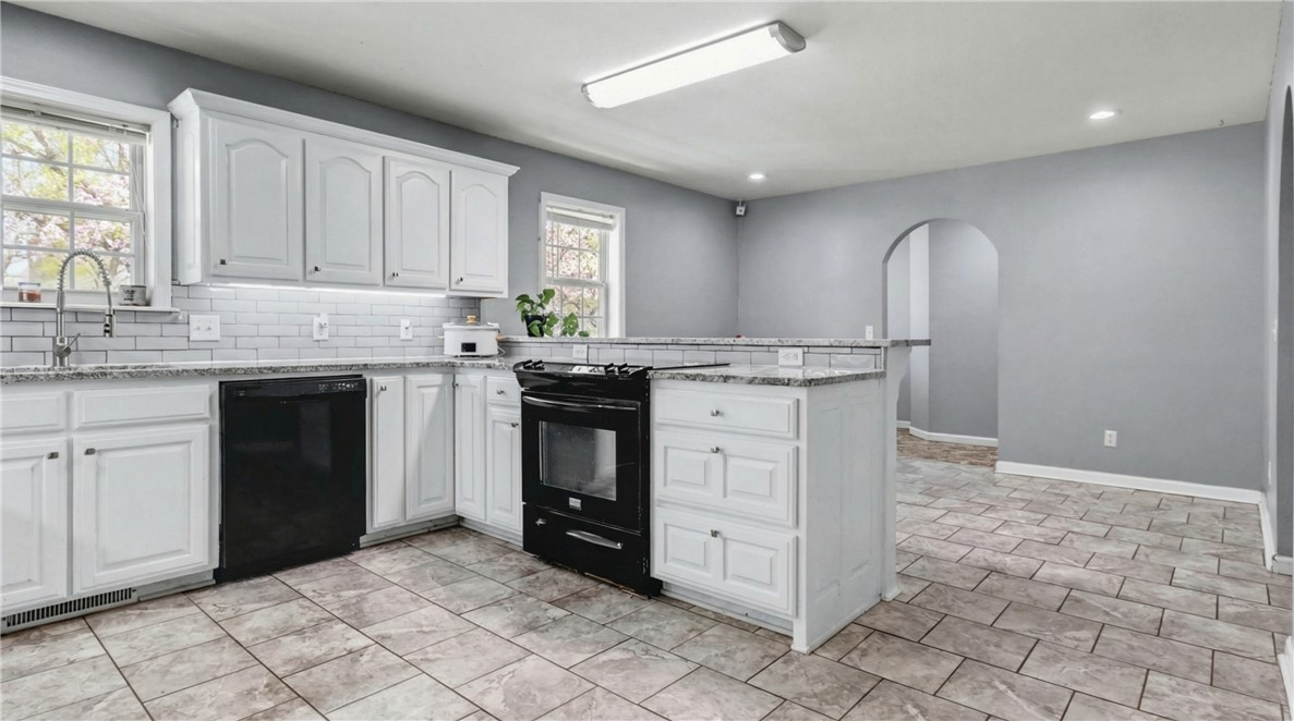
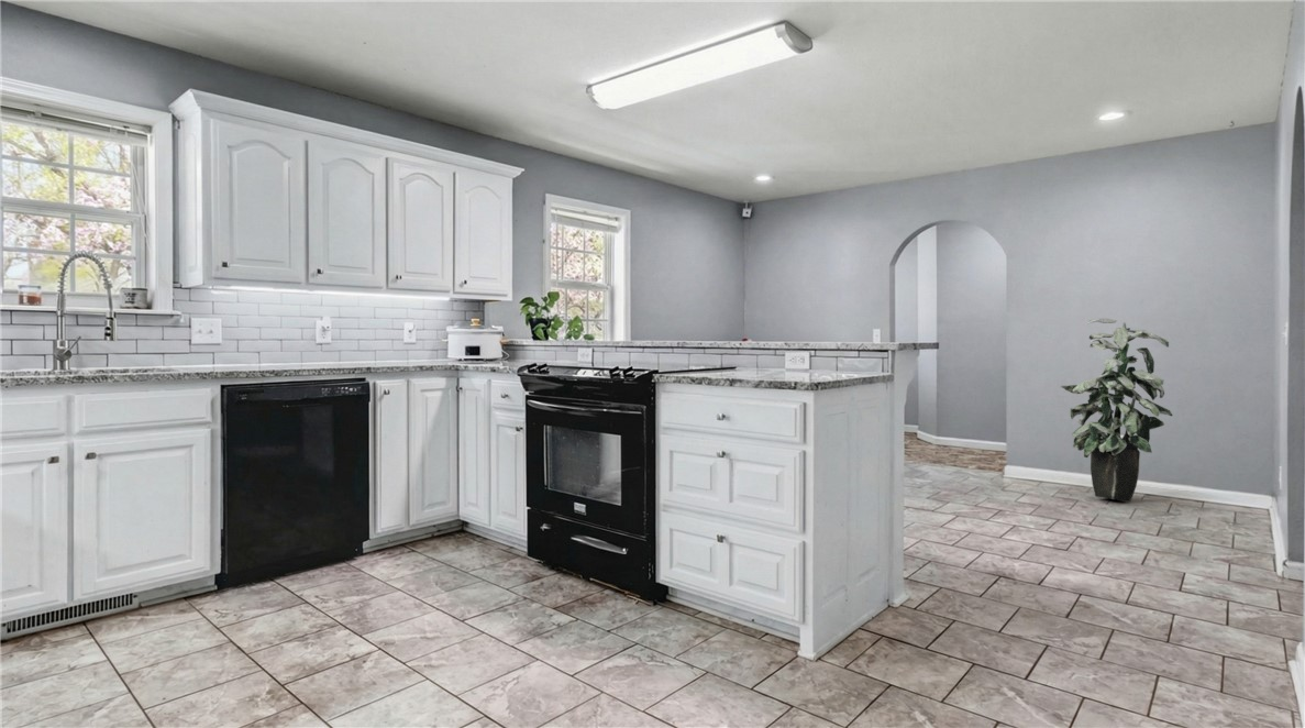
+ indoor plant (1113, 410)
